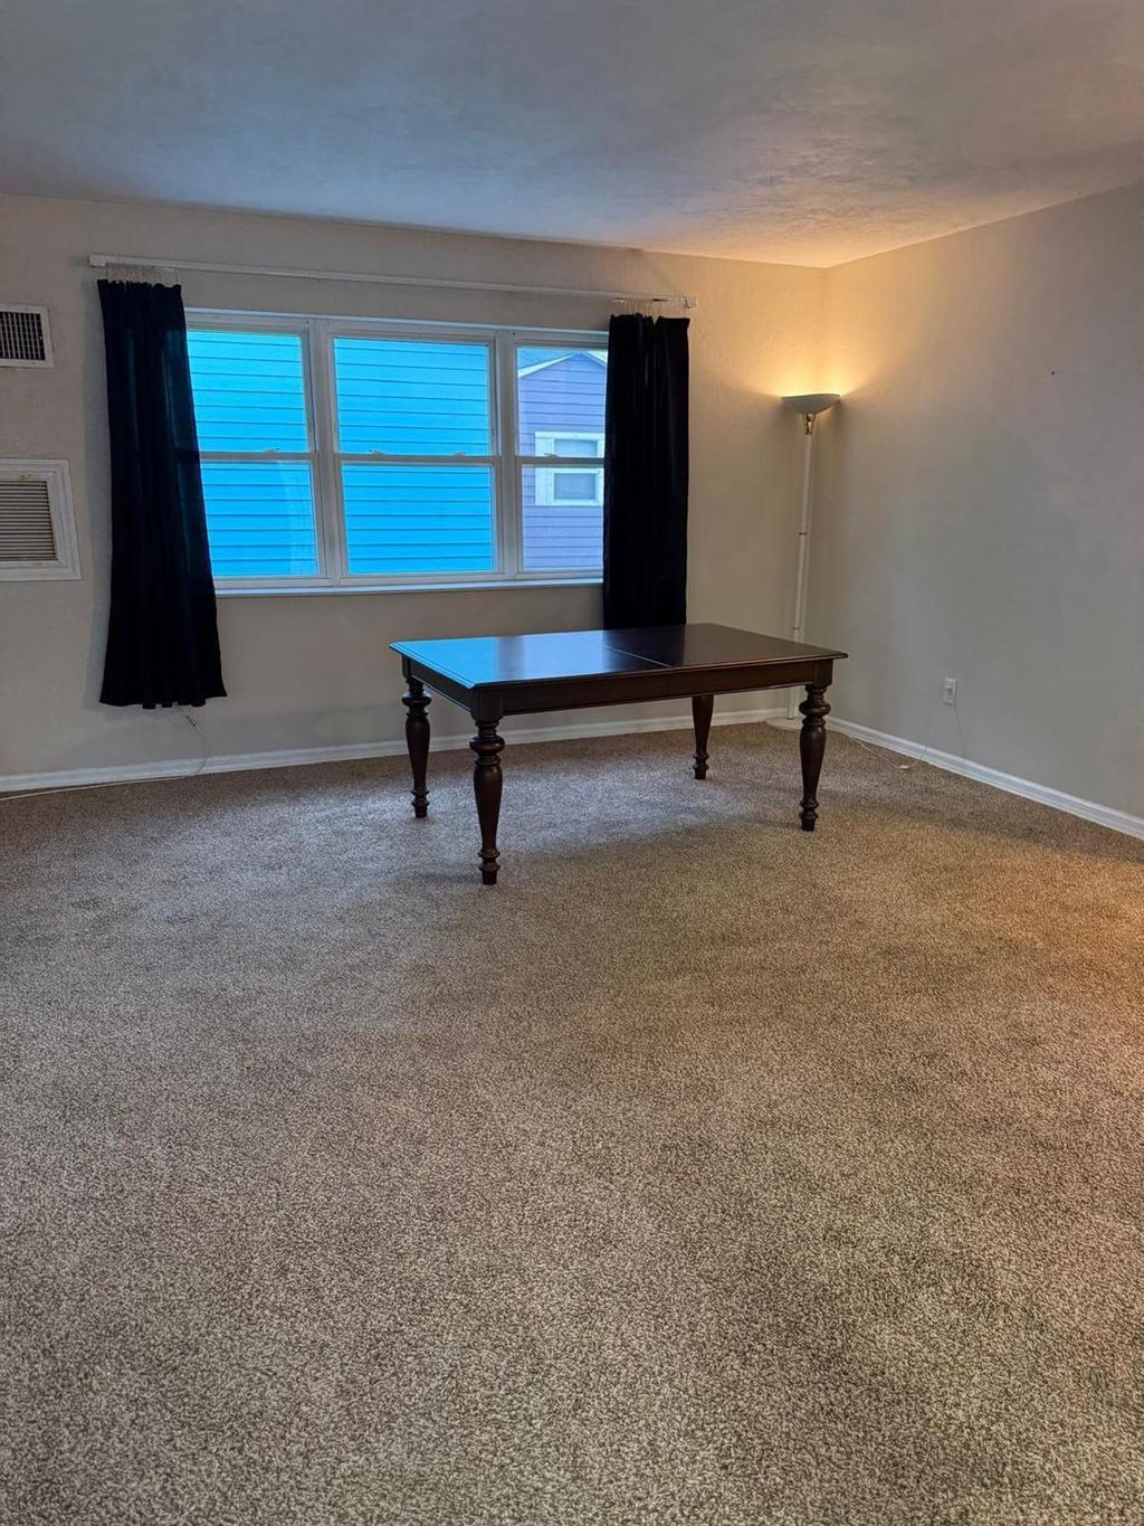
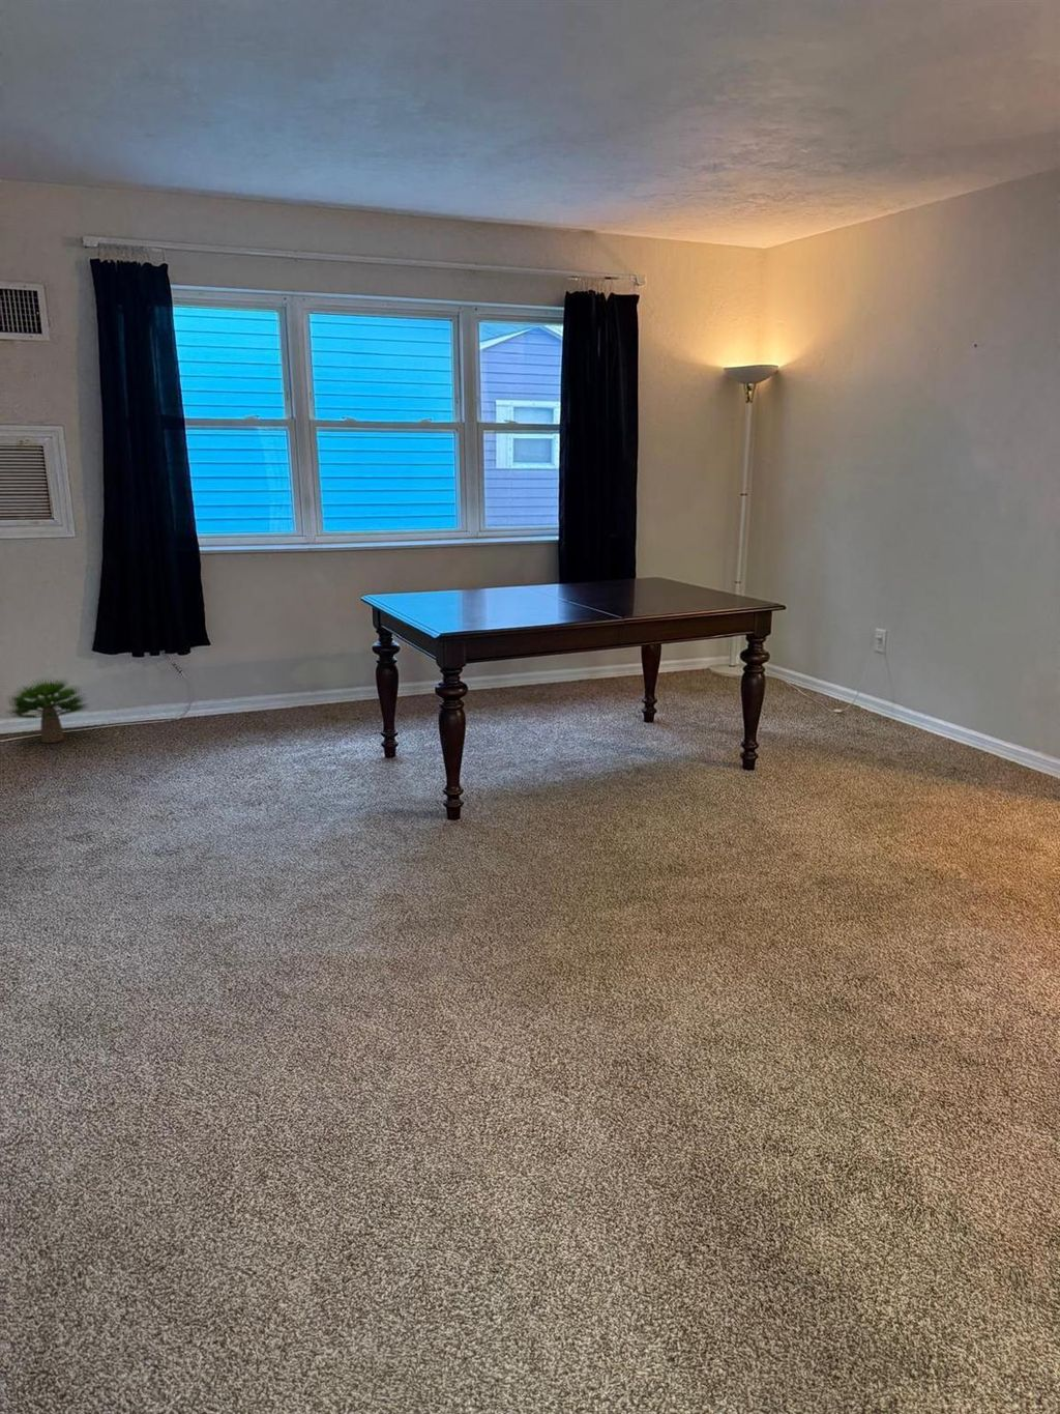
+ potted plant (48, 708)
